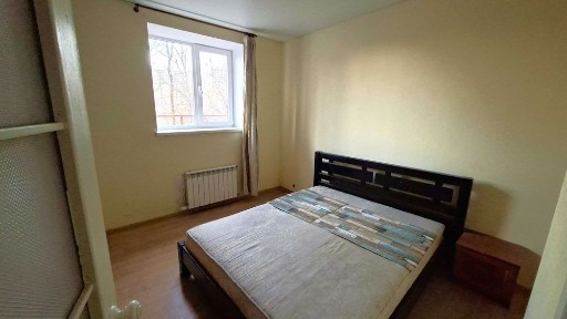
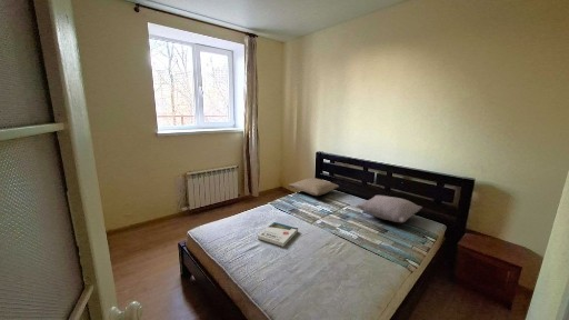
+ book (278, 232)
+ pillow (388, 207)
+ pillow (313, 186)
